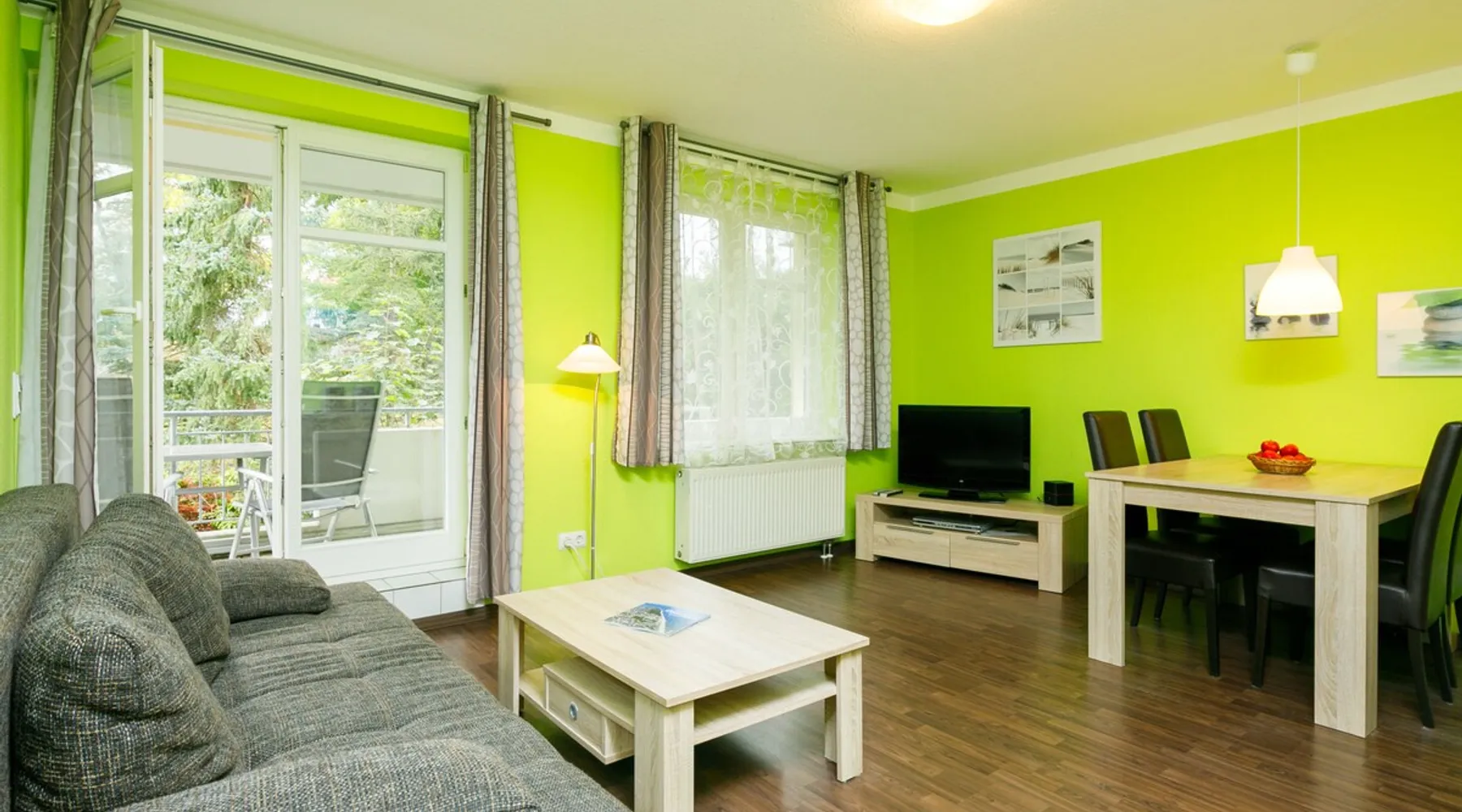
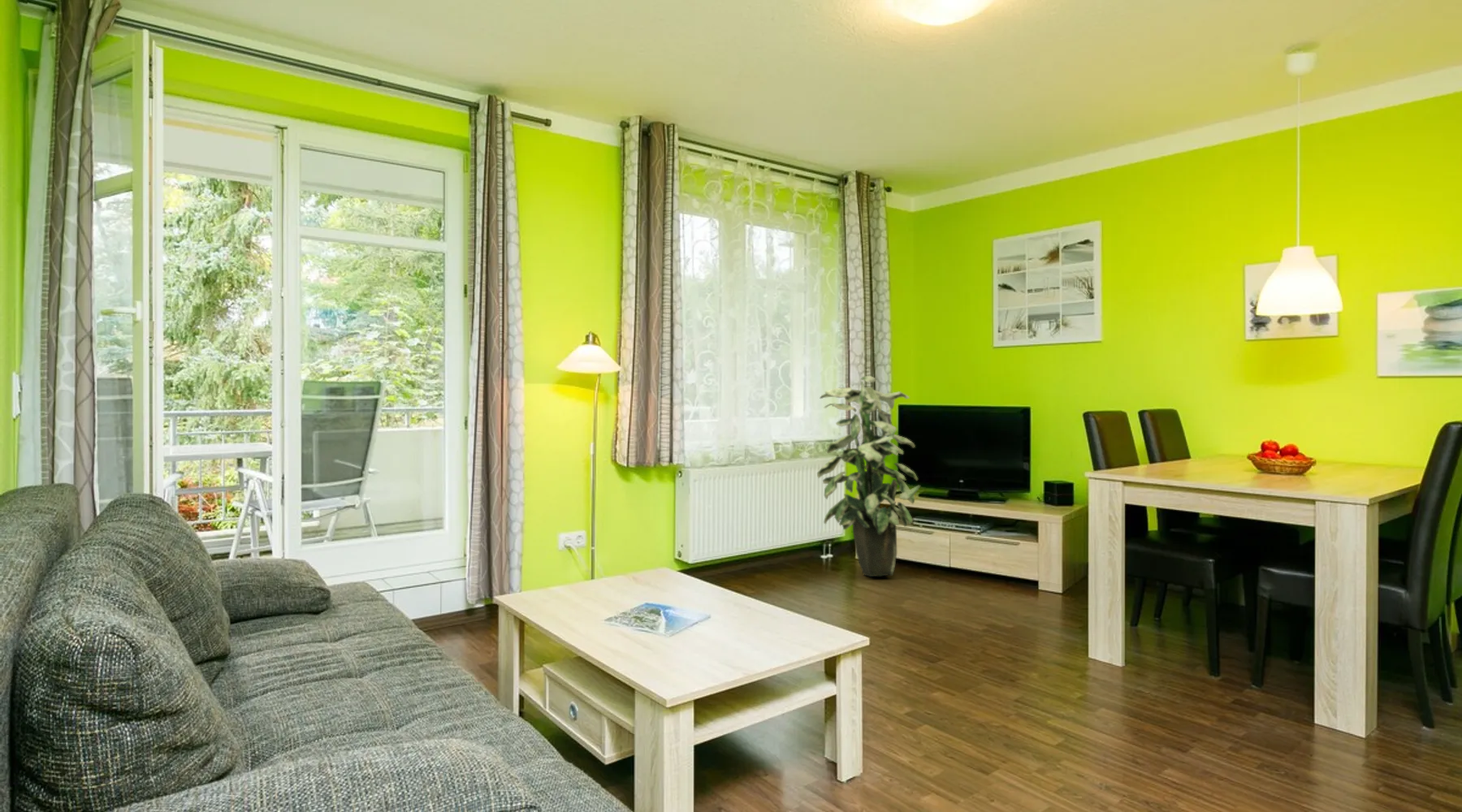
+ indoor plant (867, 475)
